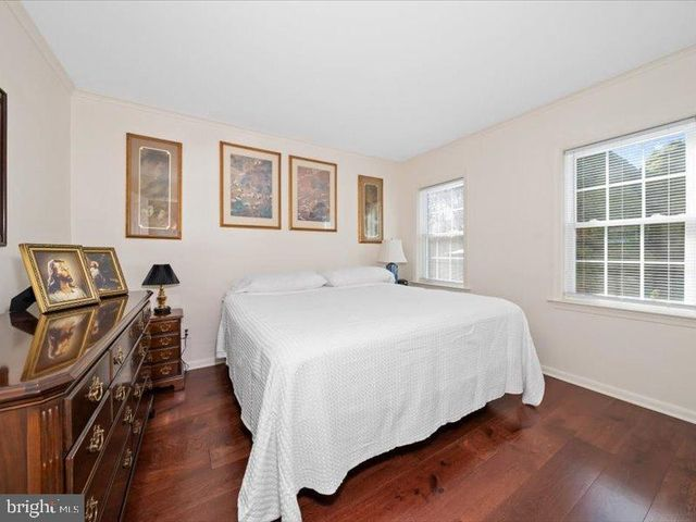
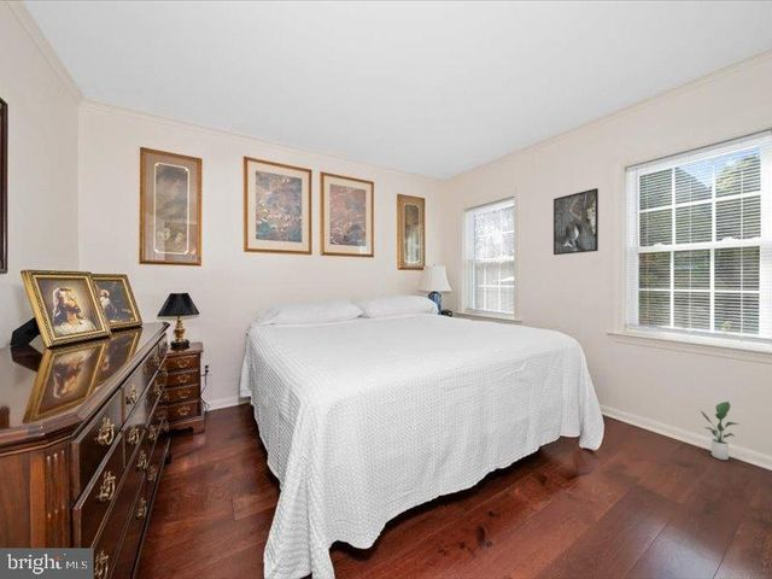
+ potted plant (718, 428)
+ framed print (574, 223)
